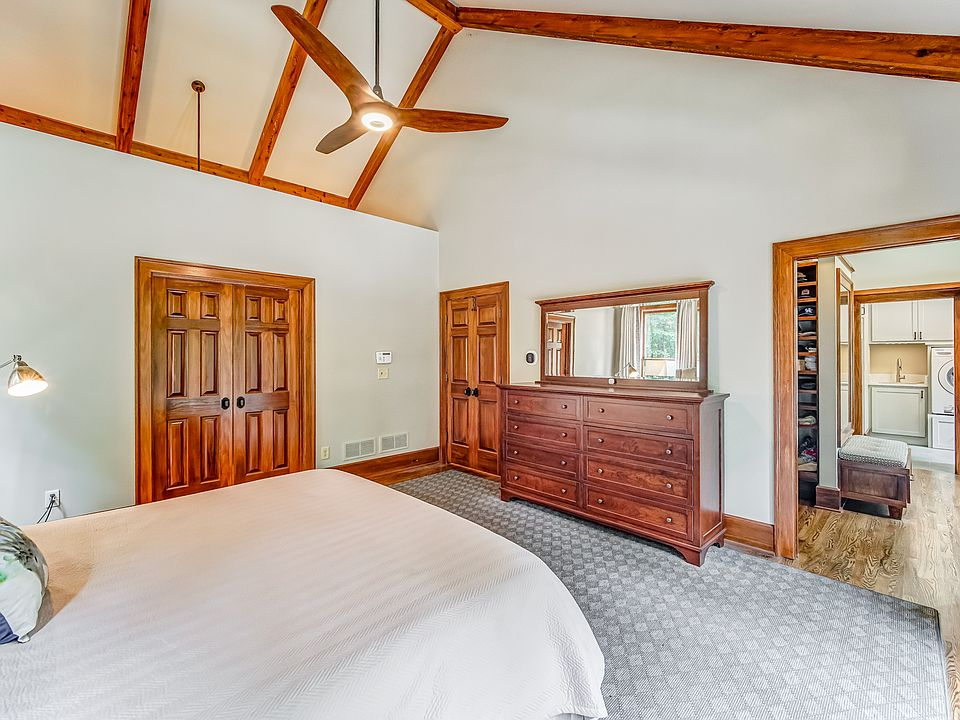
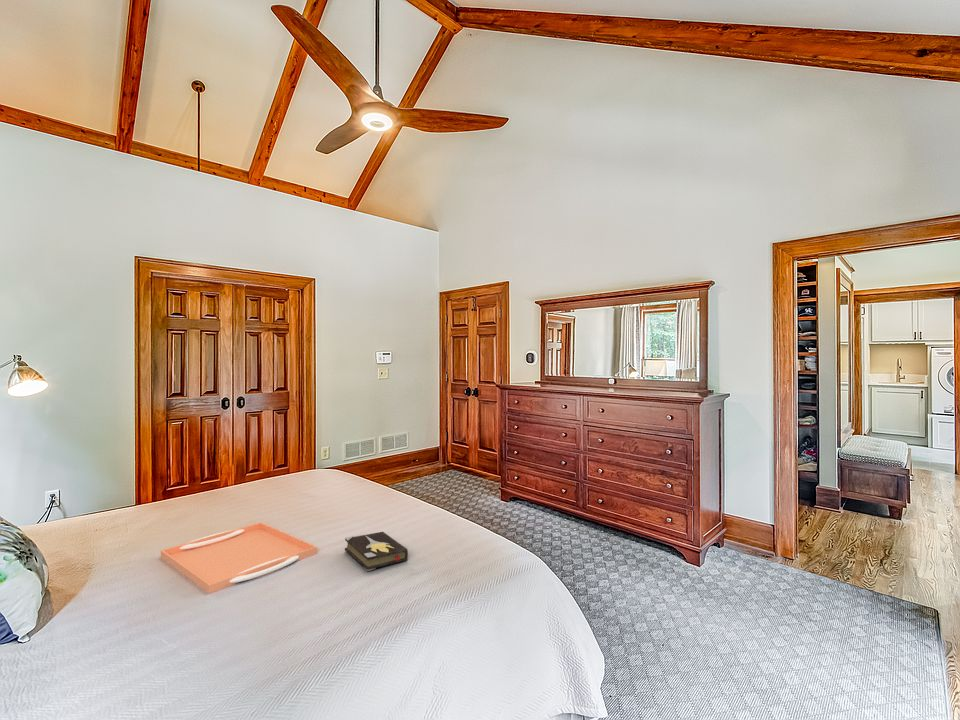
+ serving tray (239, 551)
+ hardback book (375, 548)
